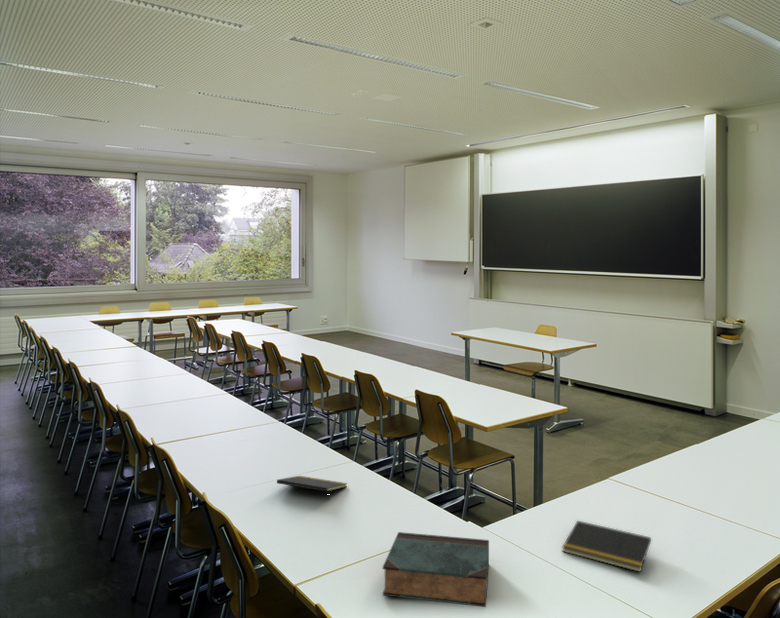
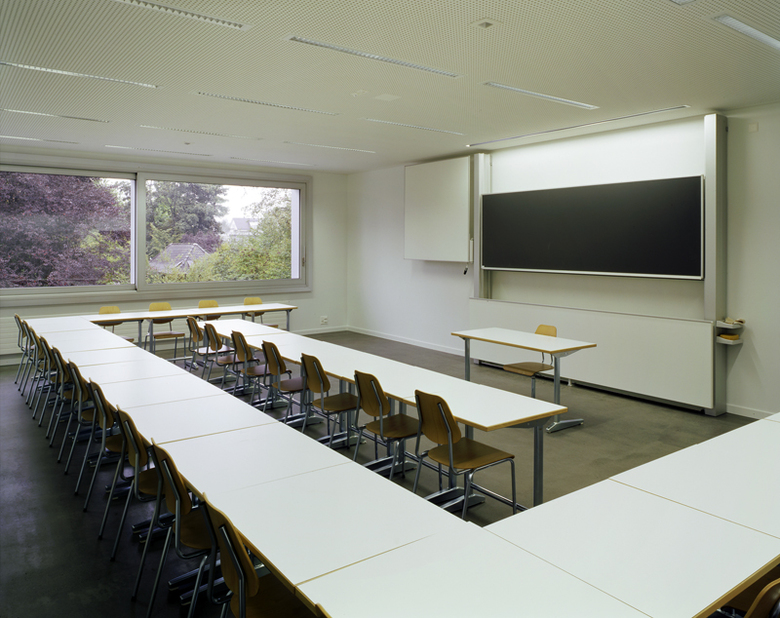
- book (438, 566)
- notepad (606, 544)
- notepad (312, 483)
